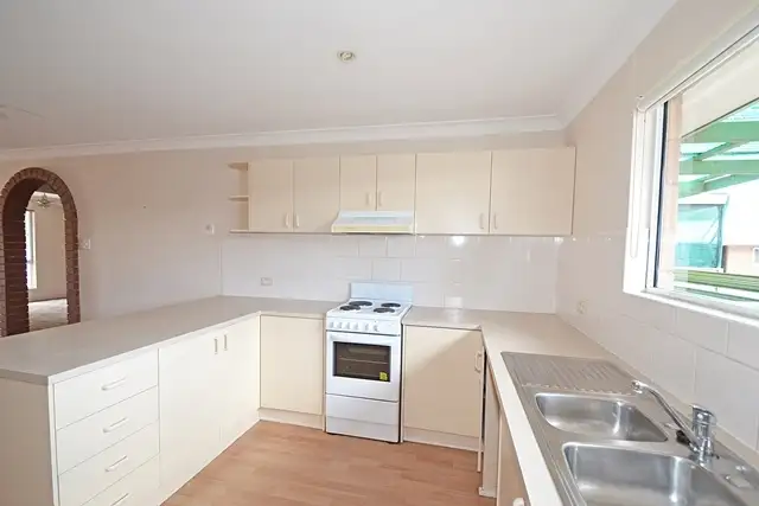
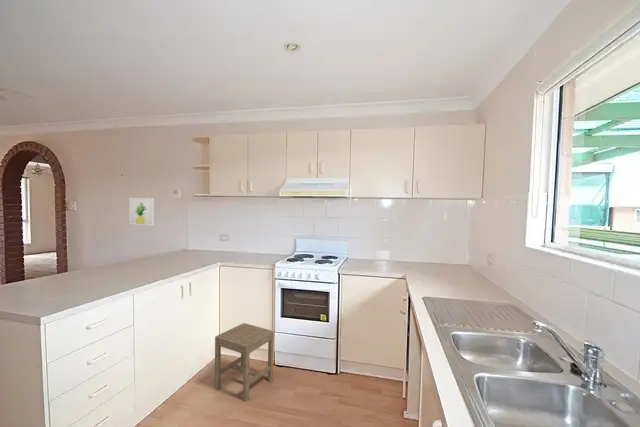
+ wall art (141, 211)
+ stool (244, 358)
